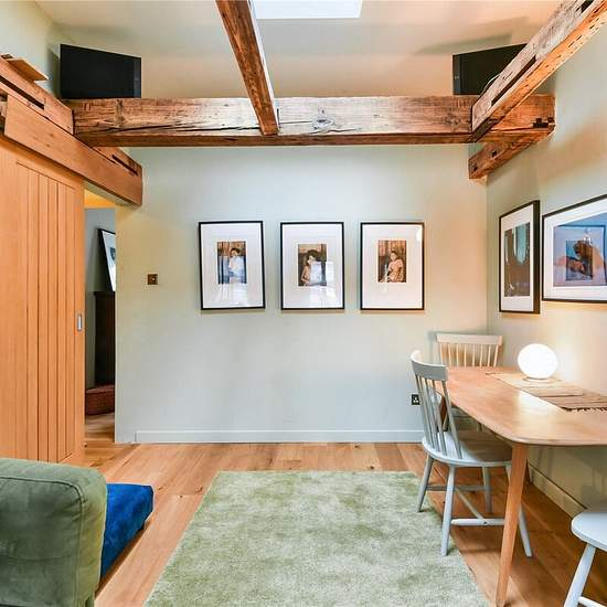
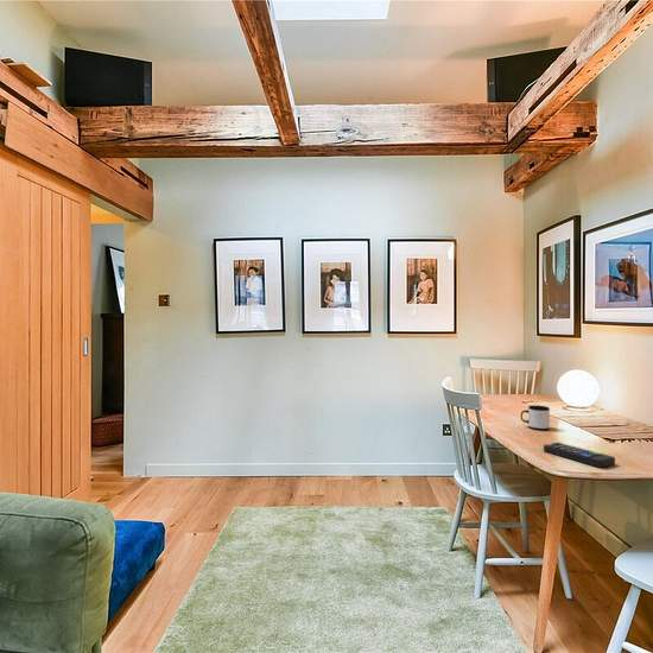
+ remote control (577, 454)
+ mug (534, 417)
